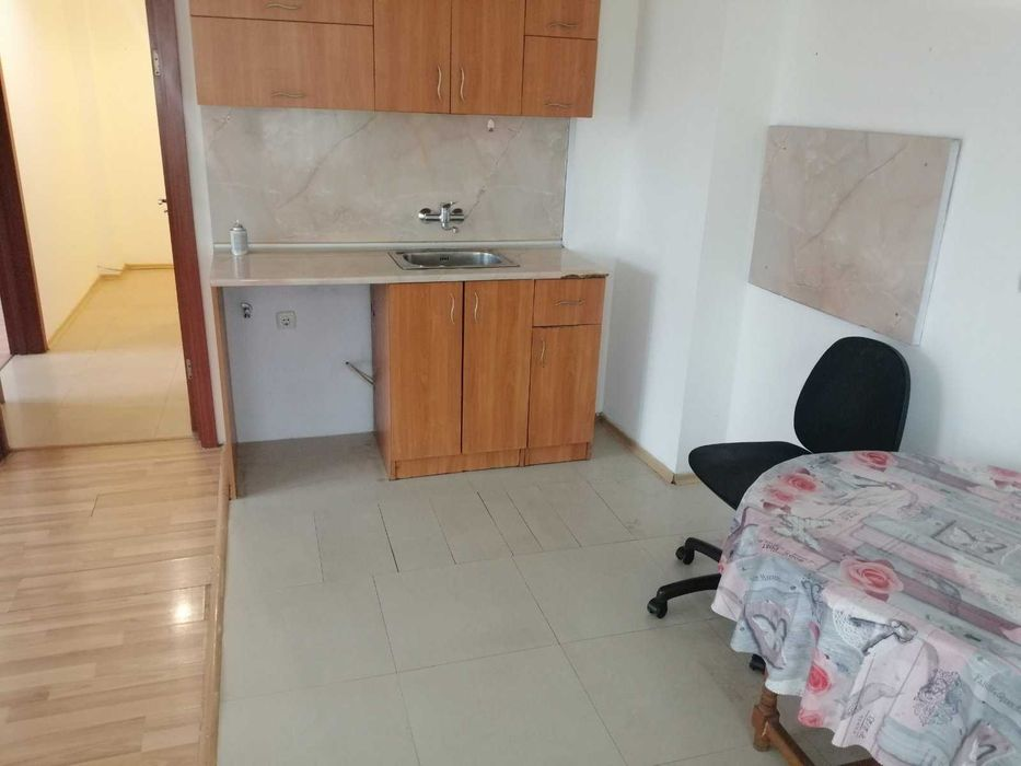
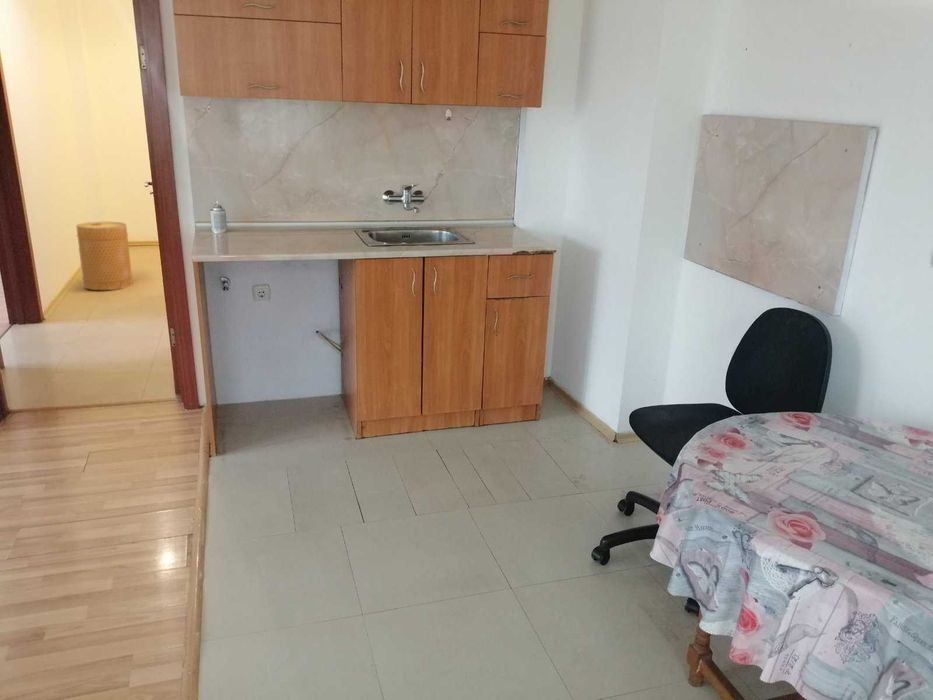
+ basket (105, 255)
